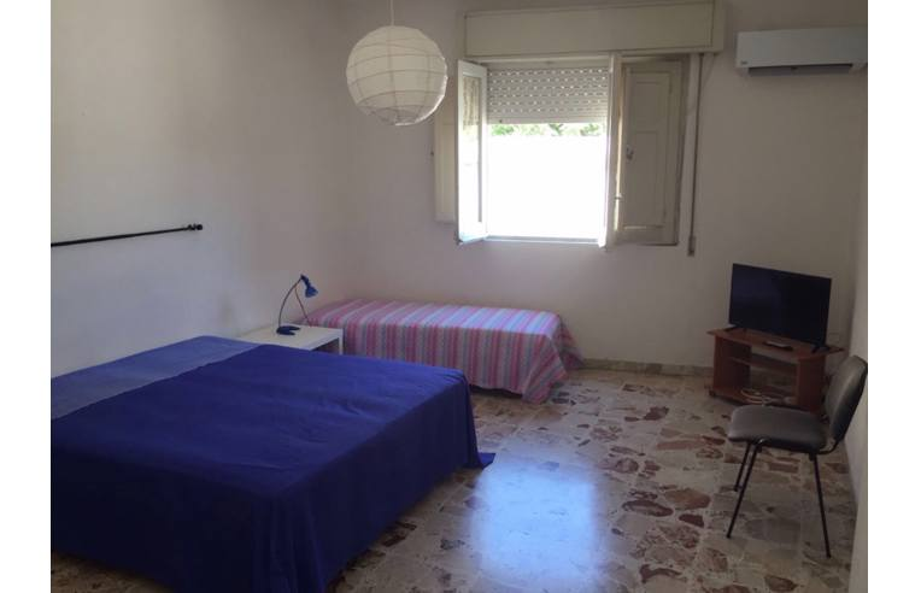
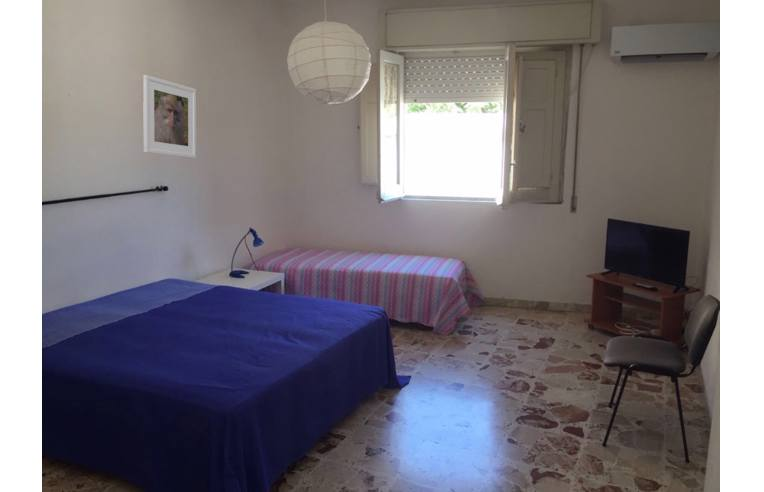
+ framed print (171, 119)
